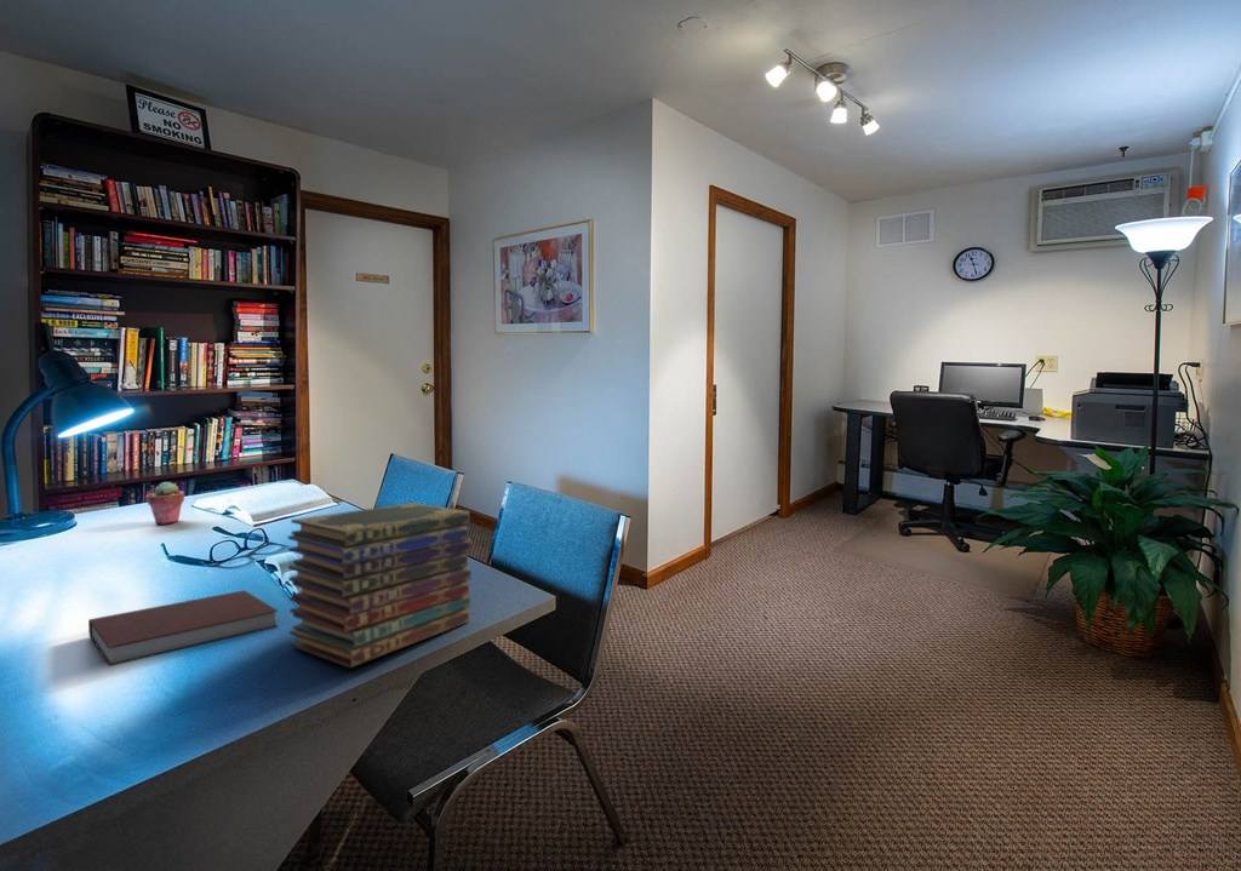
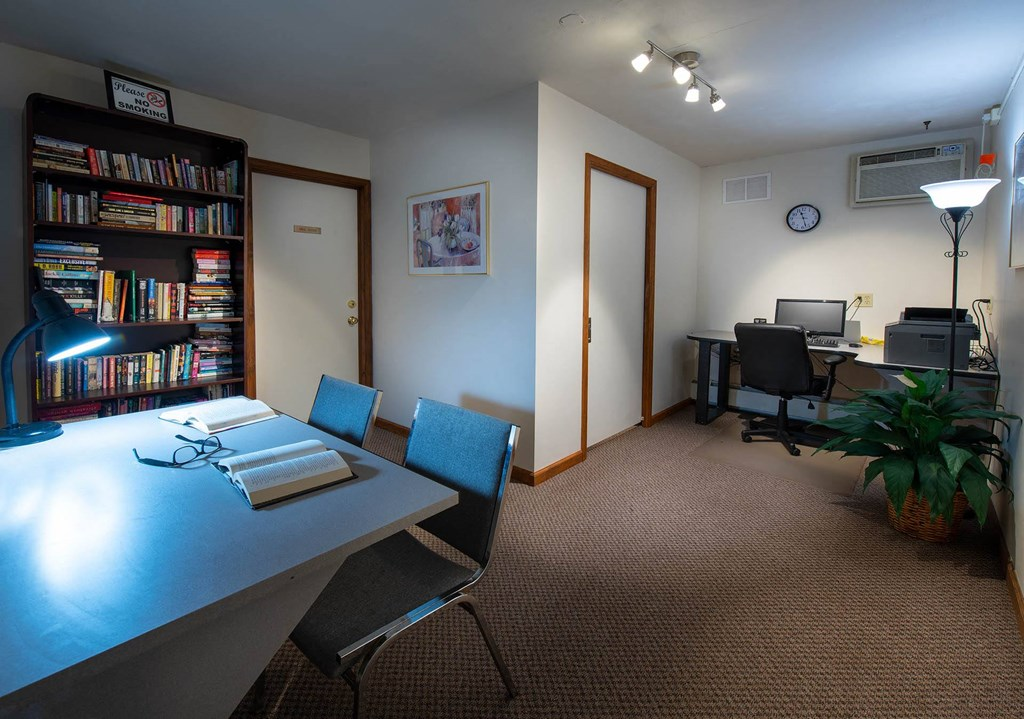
- potted succulent (166, 502)
- notebook (185, 623)
- book stack (384, 573)
